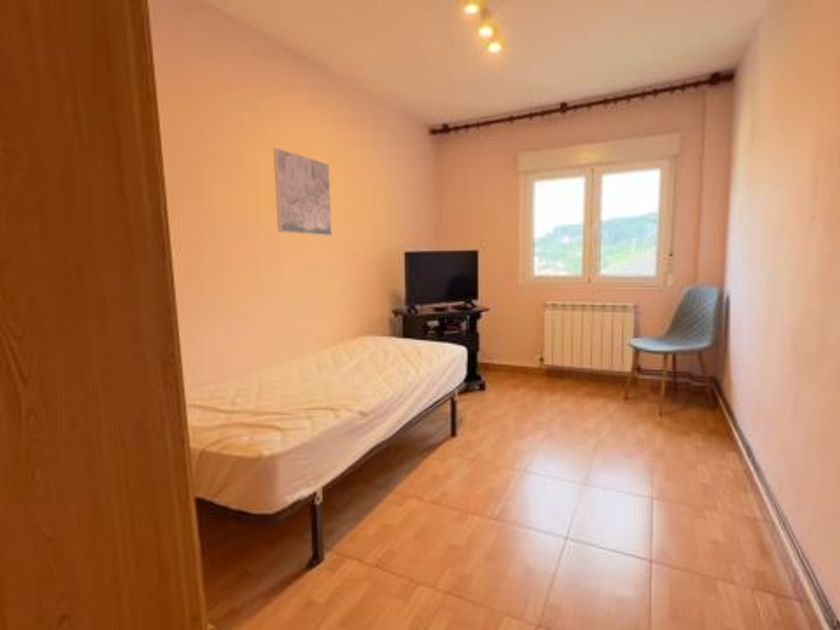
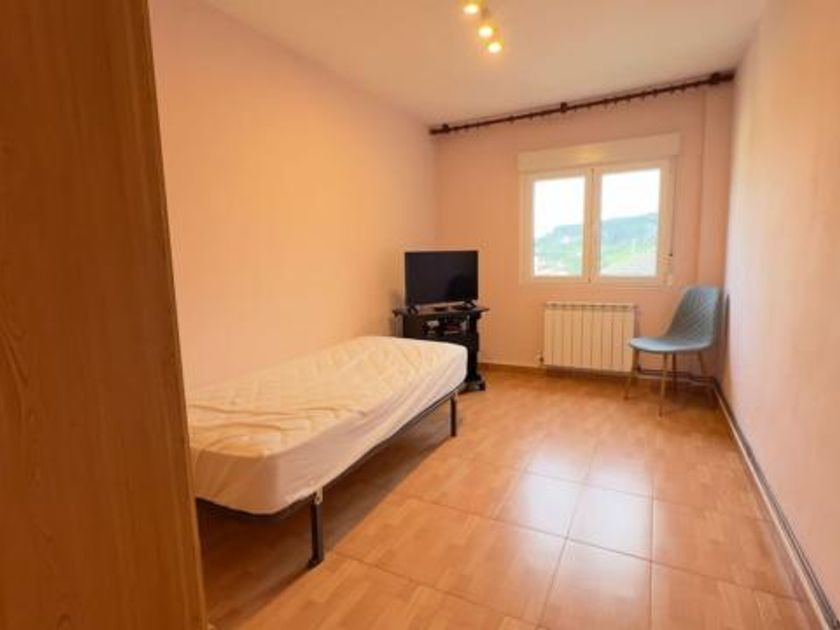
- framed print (304, 195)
